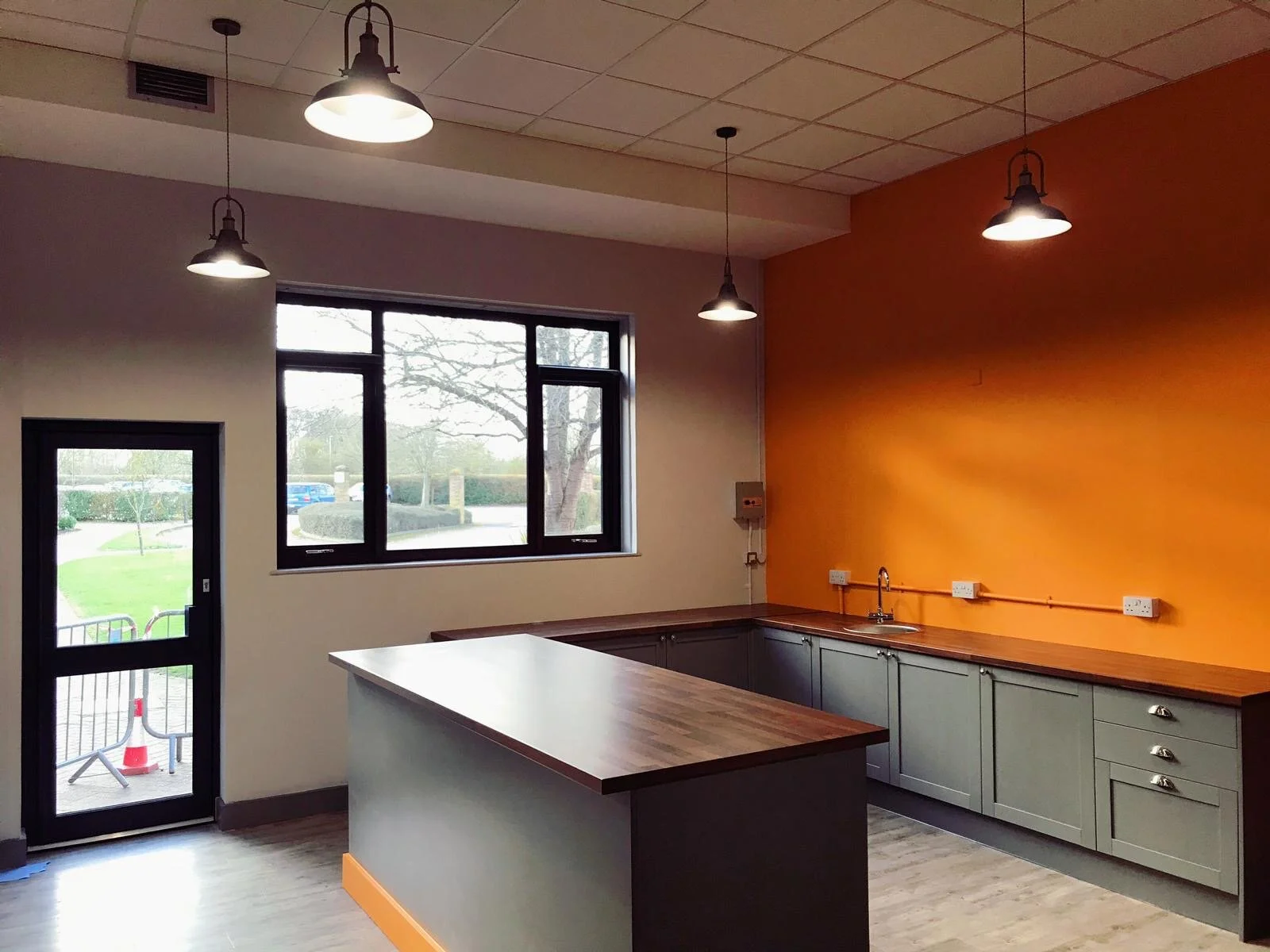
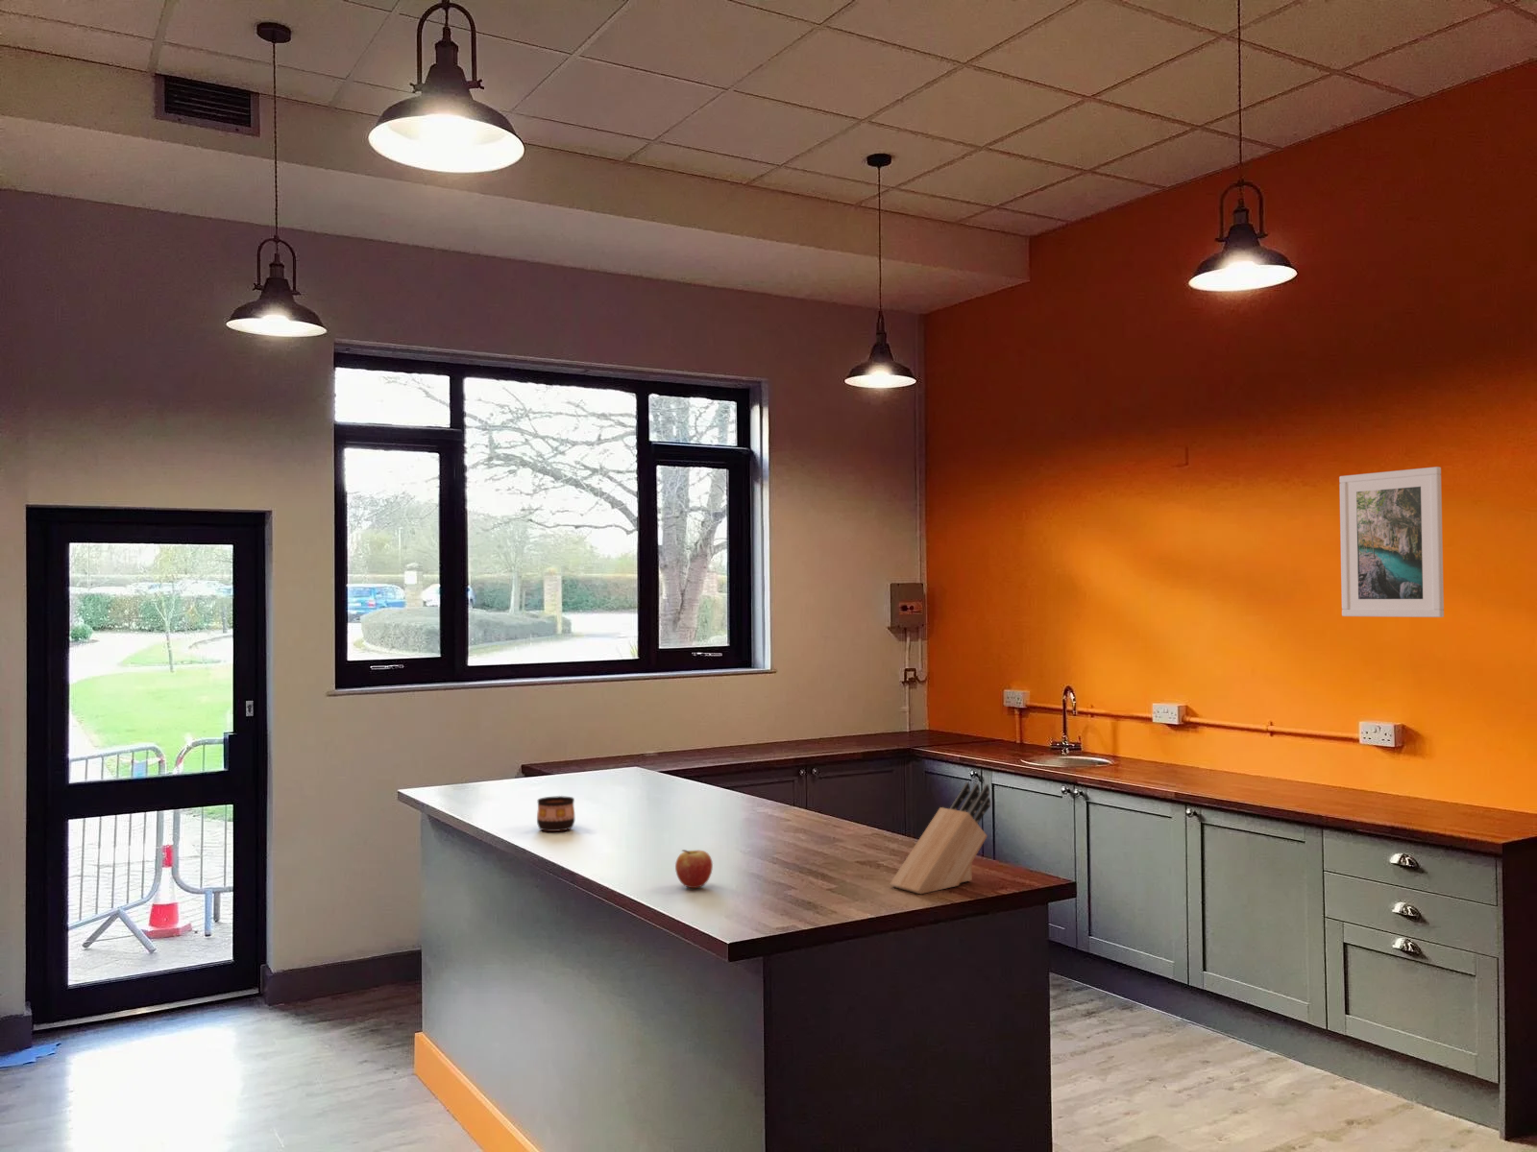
+ knife block (944, 834)
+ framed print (1389, 543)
+ fruit (693, 866)
+ cup (557, 813)
